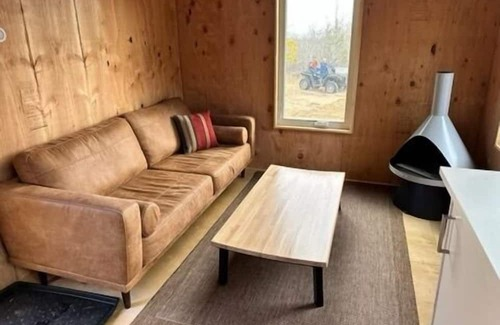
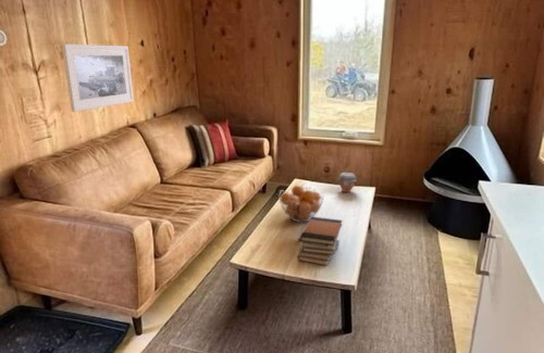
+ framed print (101, 76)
+ jar (346, 182)
+ fruit basket (300, 203)
+ book stack (320, 239)
